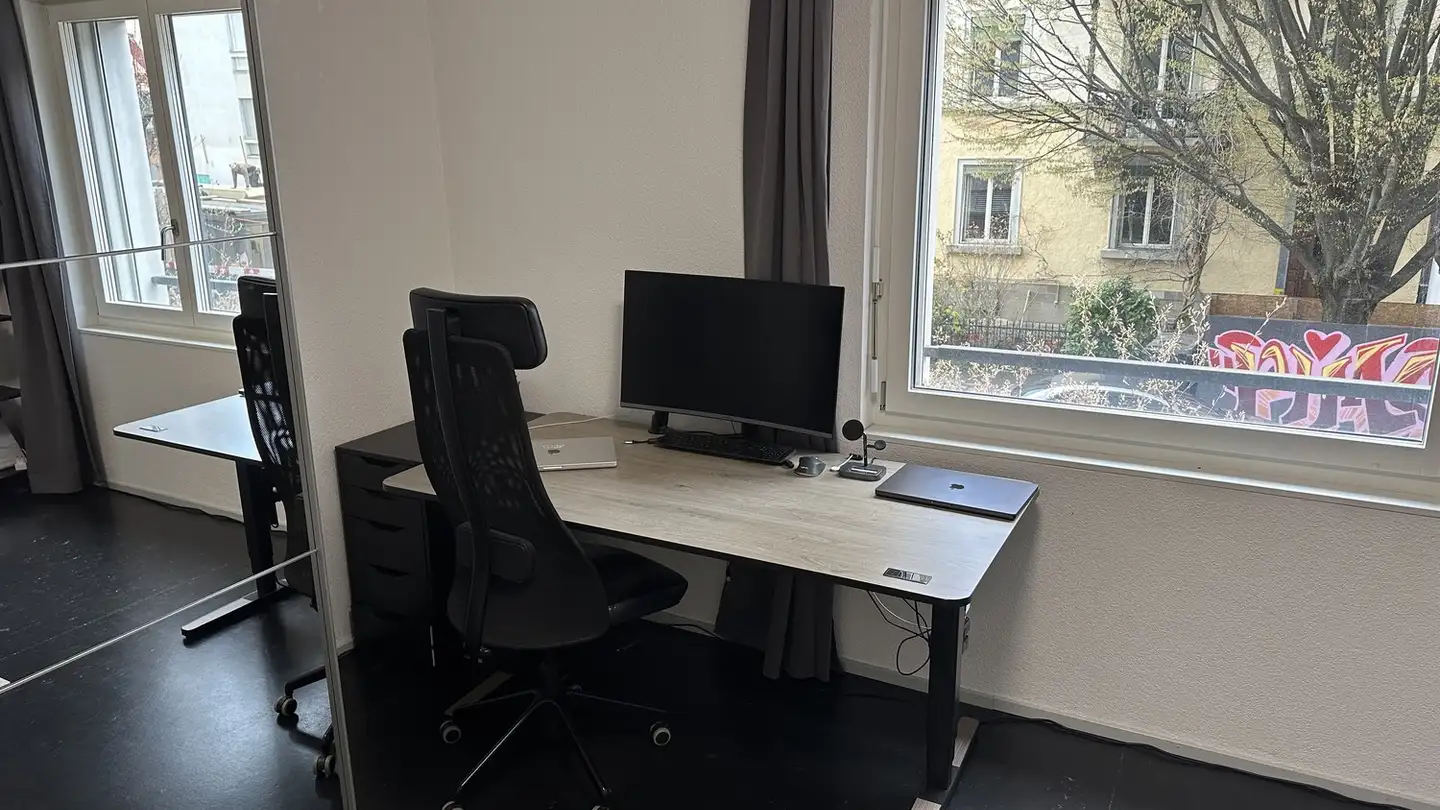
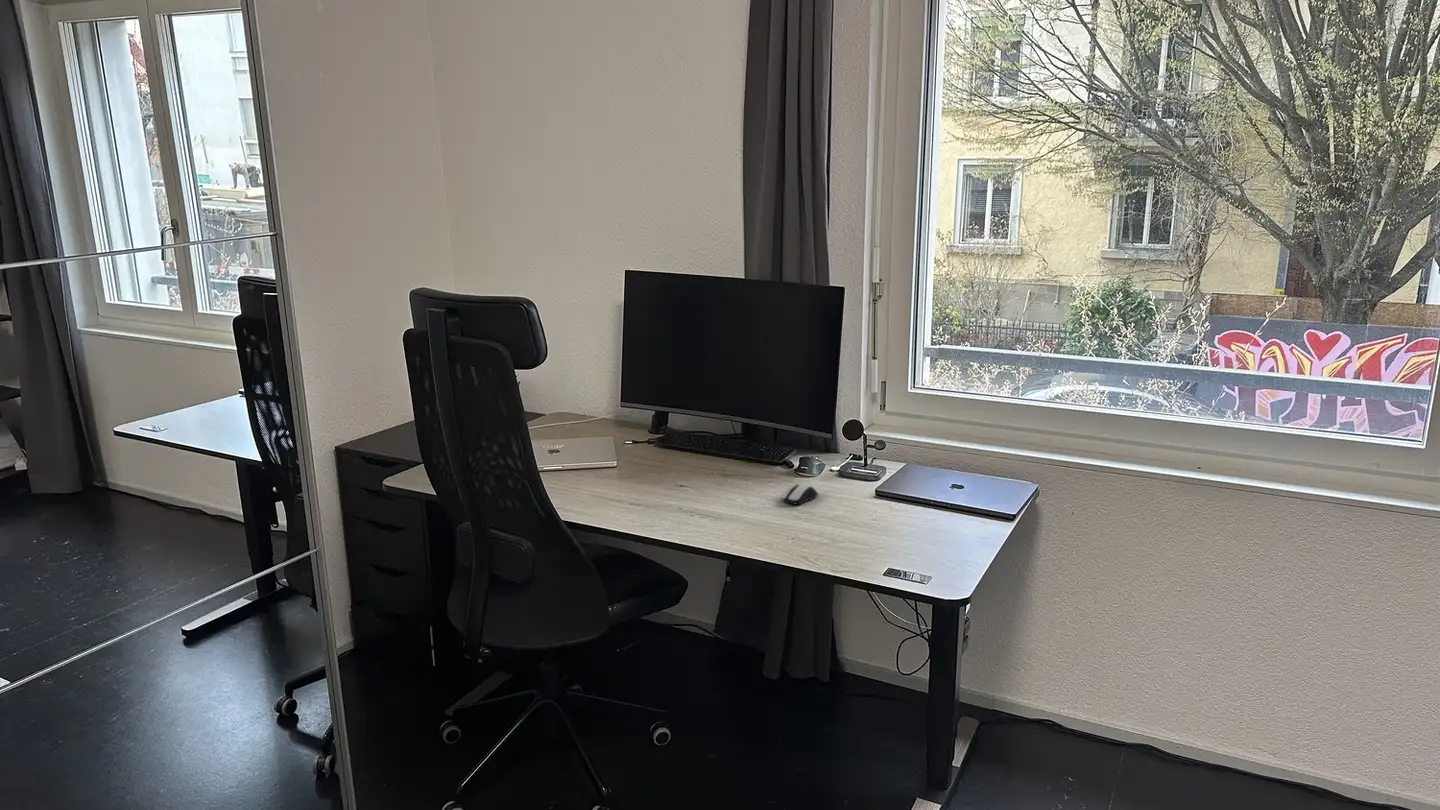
+ computer mouse (800, 491)
